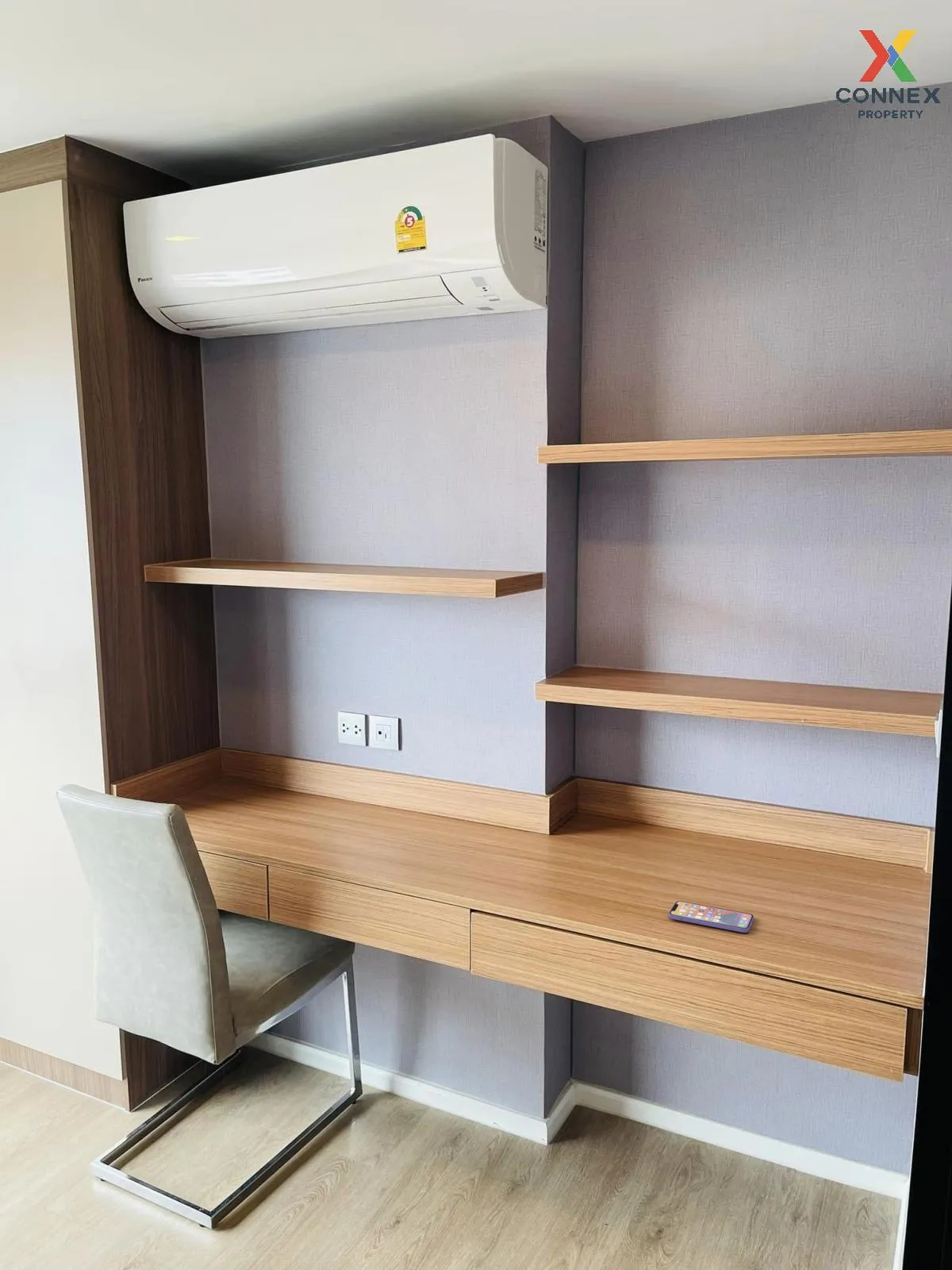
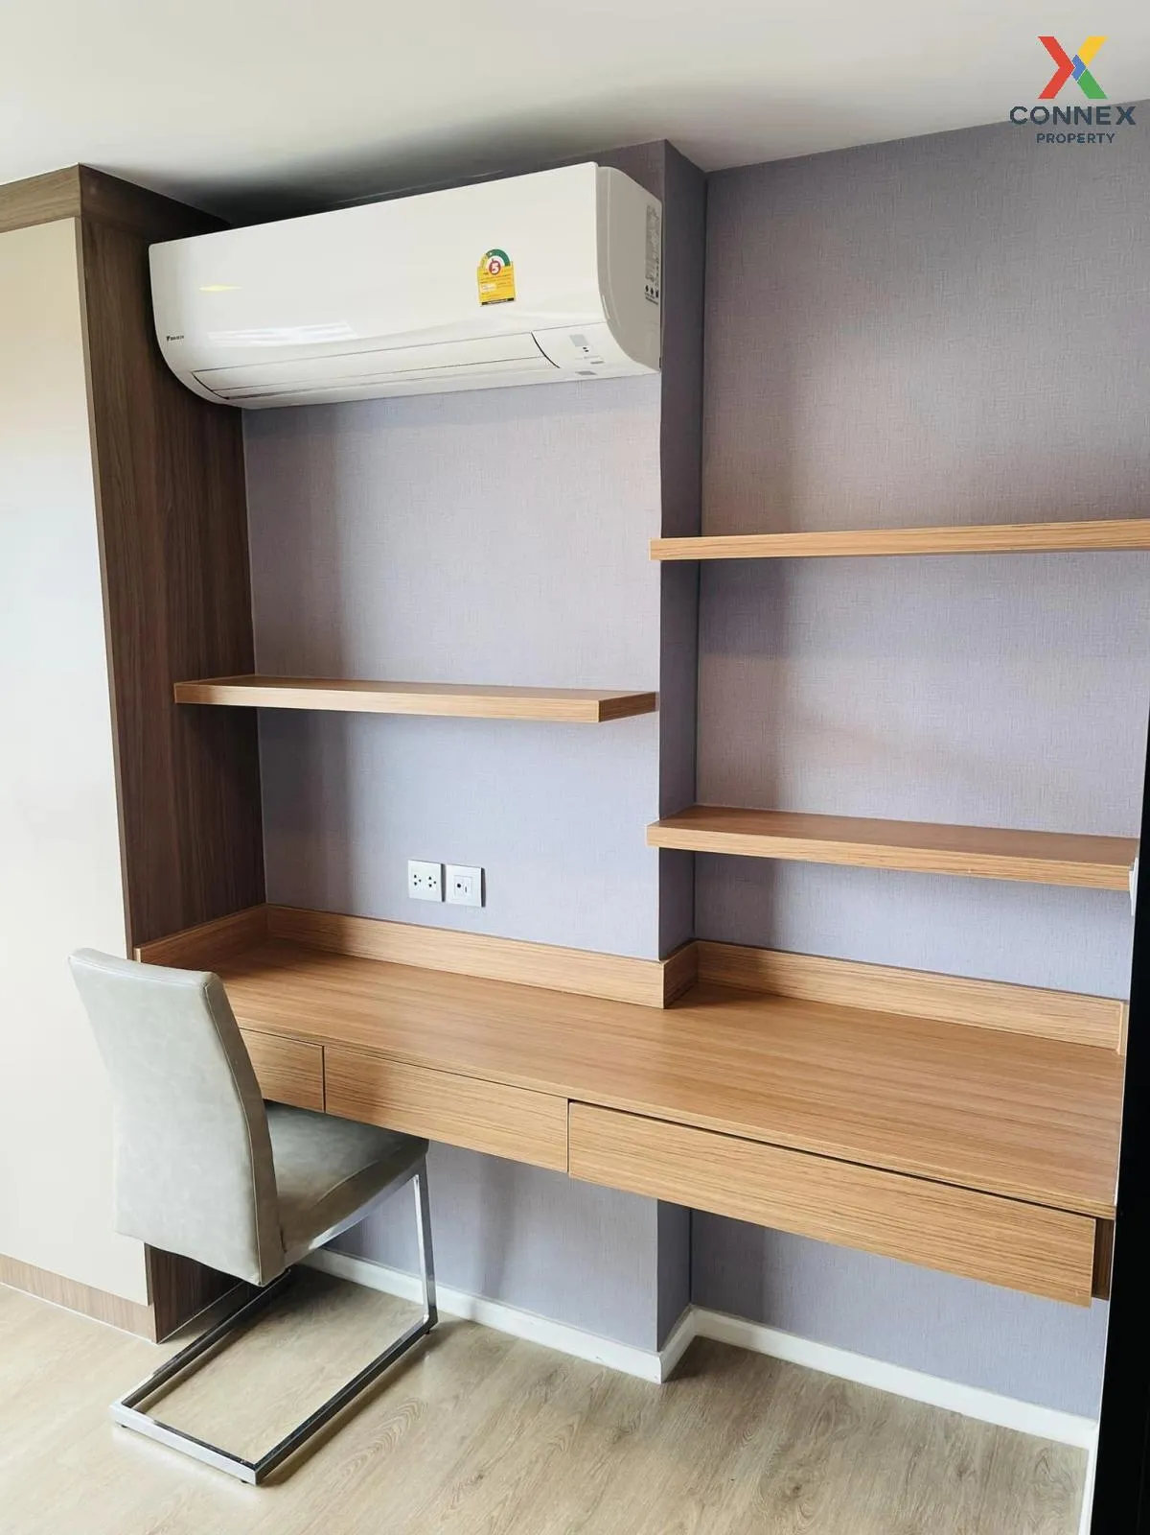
- smartphone (711, 916)
